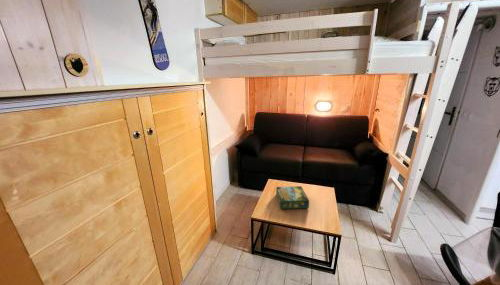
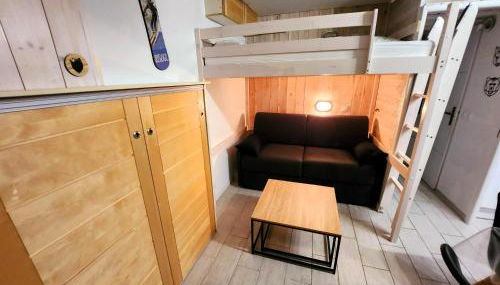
- board game (291, 197)
